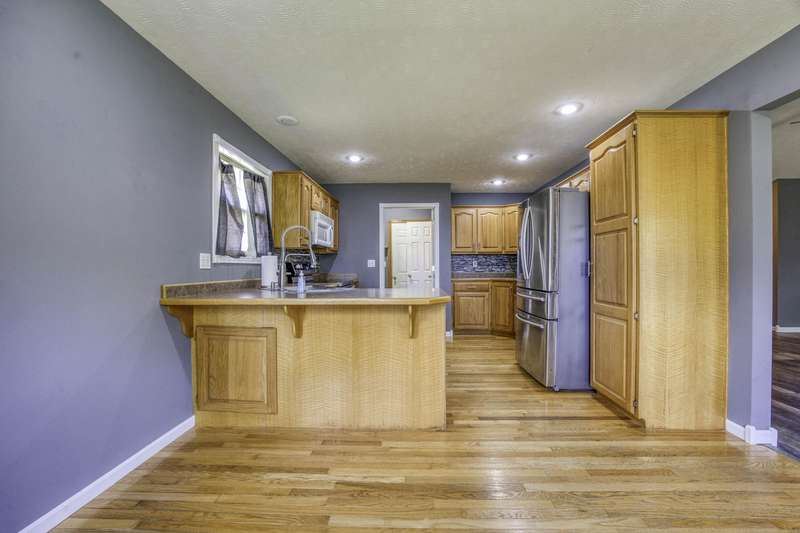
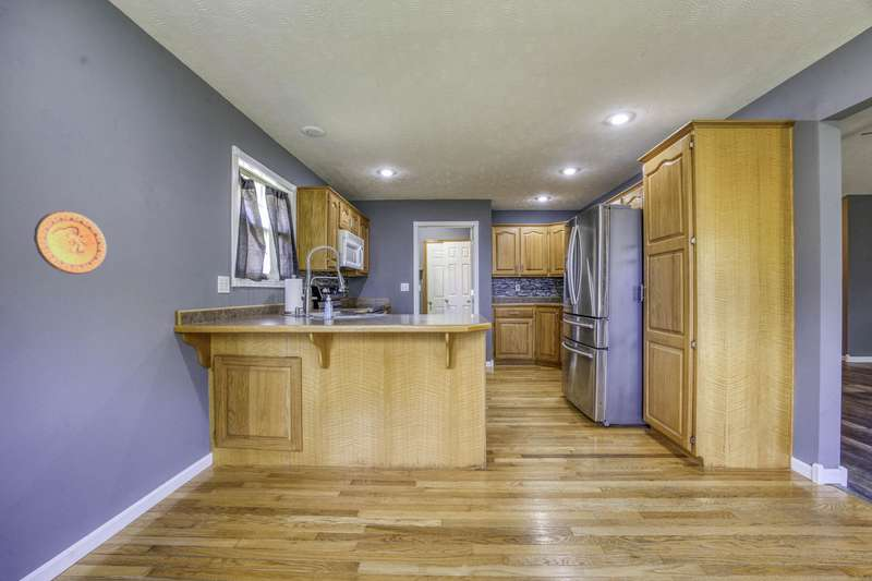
+ decorative plate (72, 242)
